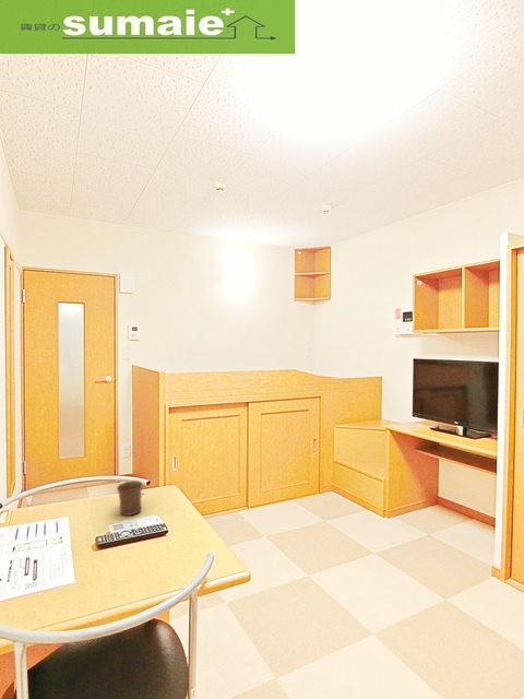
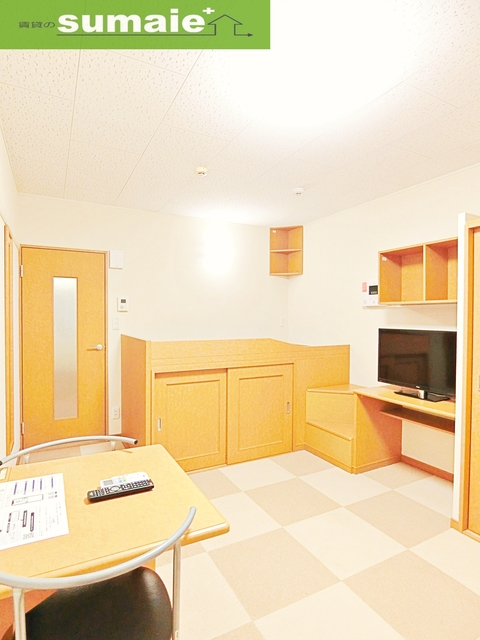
- mug (129, 496)
